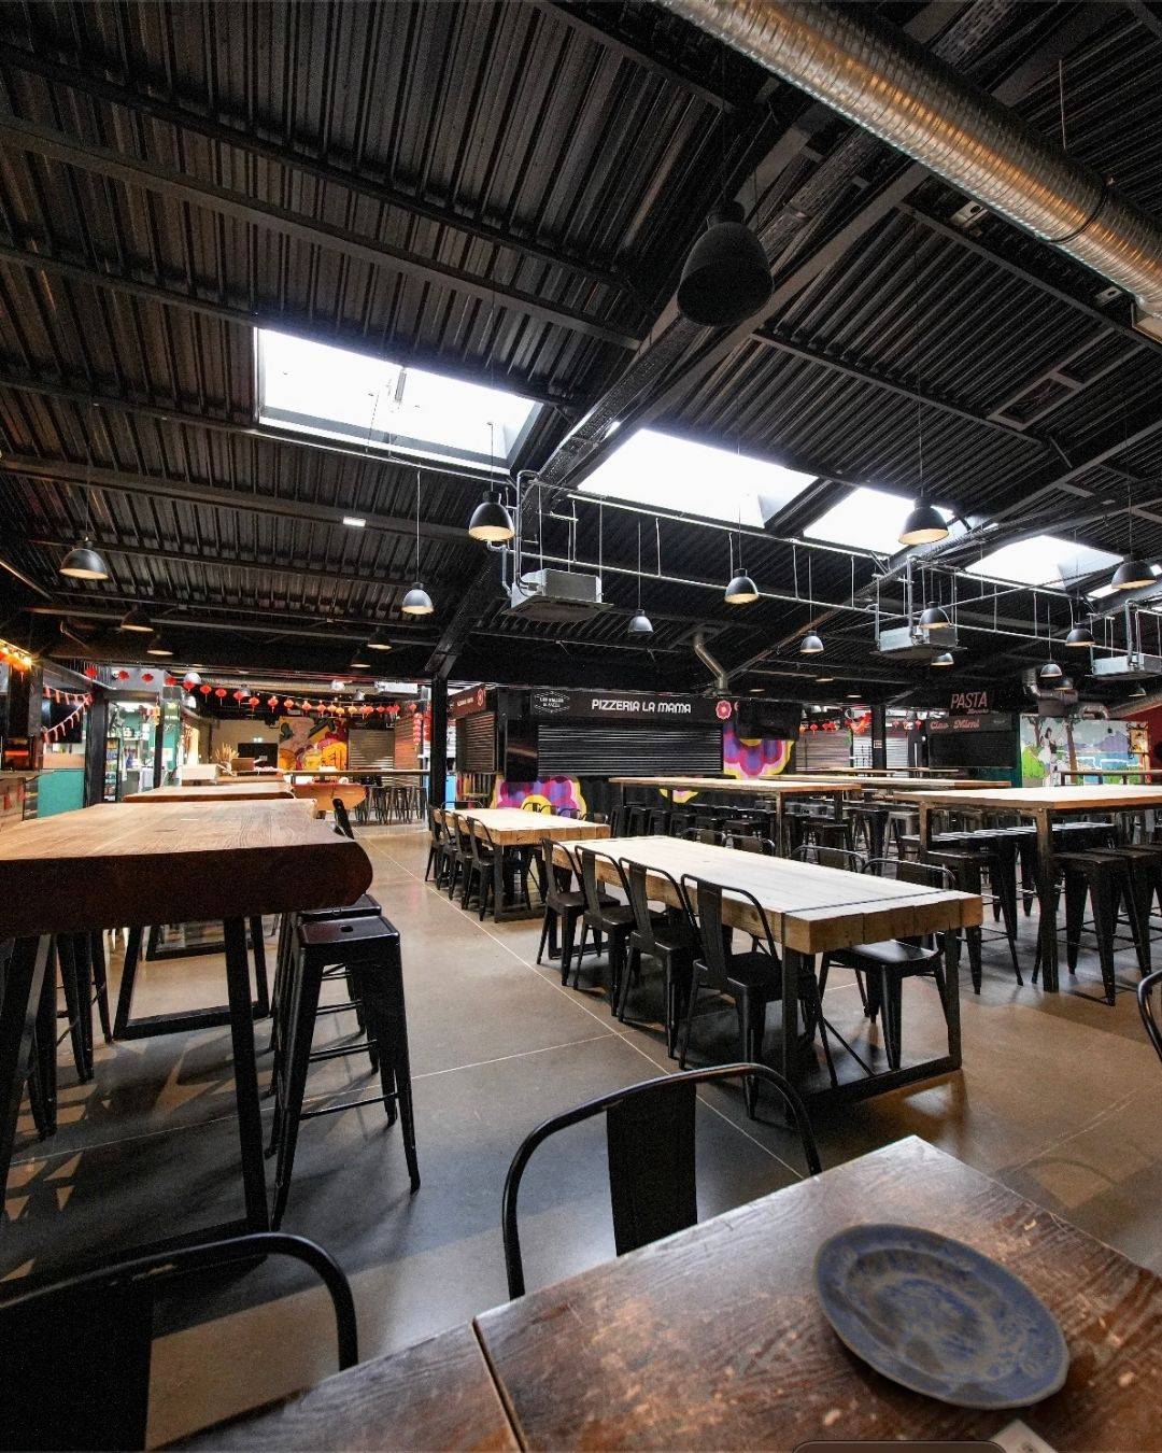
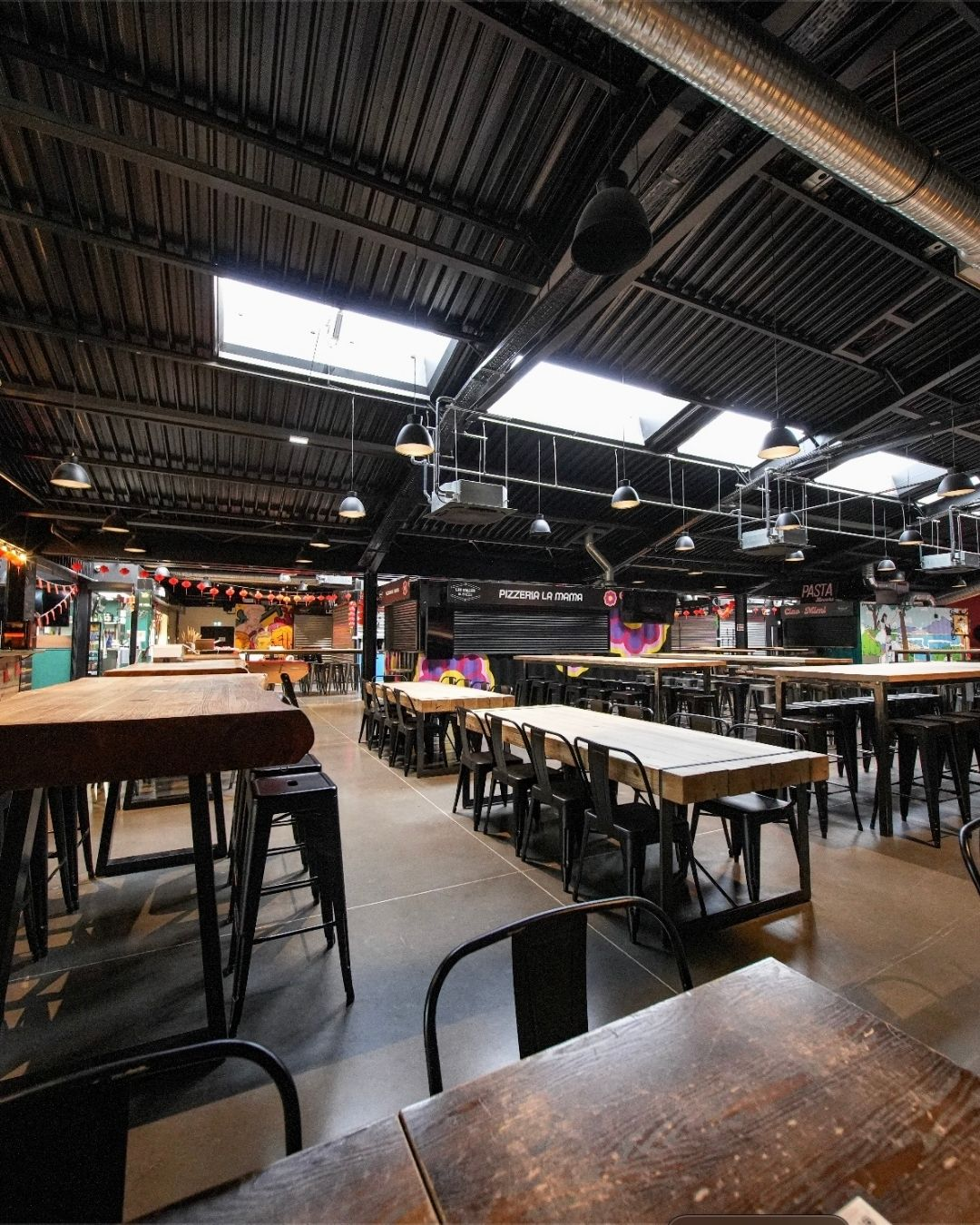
- plate (931, 1308)
